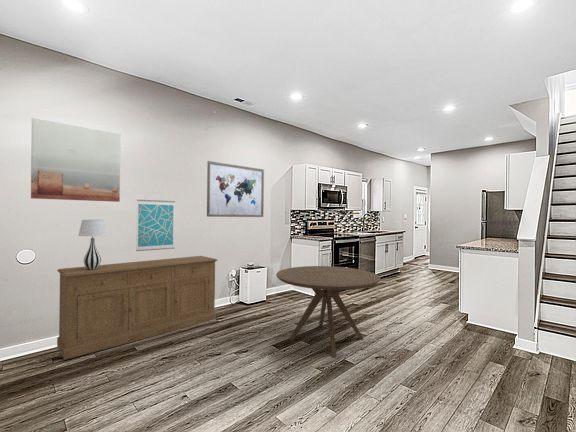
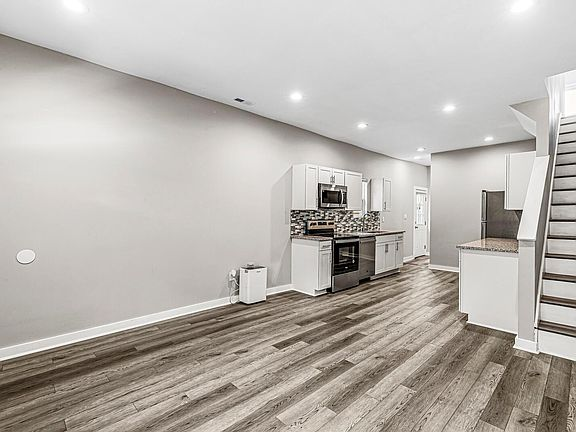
- dining table (327, 306)
- sideboard (146, 297)
- wall art (79, 163)
- wall art (156, 225)
- wall art (237, 191)
- table lamp (92, 244)
